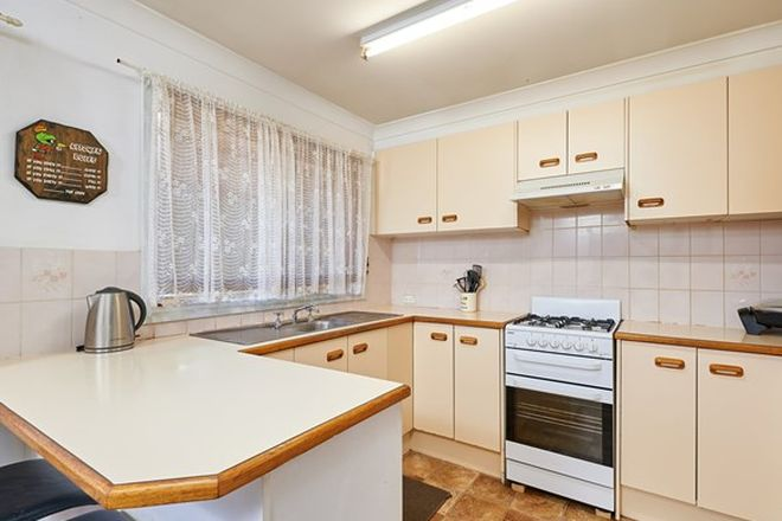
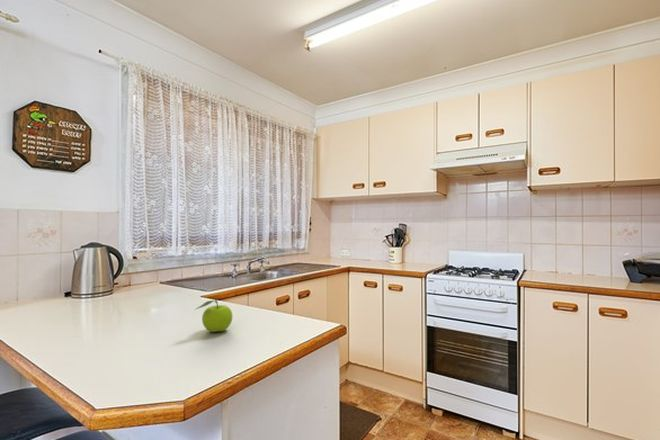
+ fruit (212, 315)
